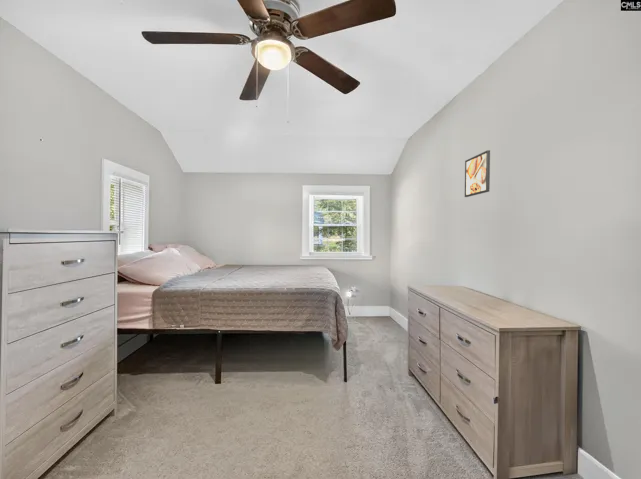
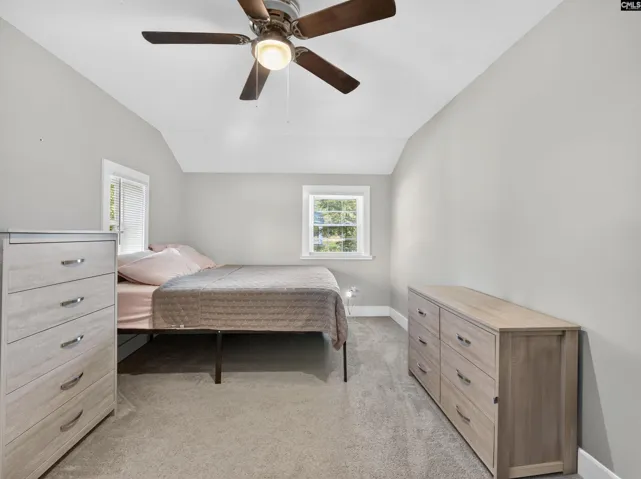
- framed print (476, 175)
